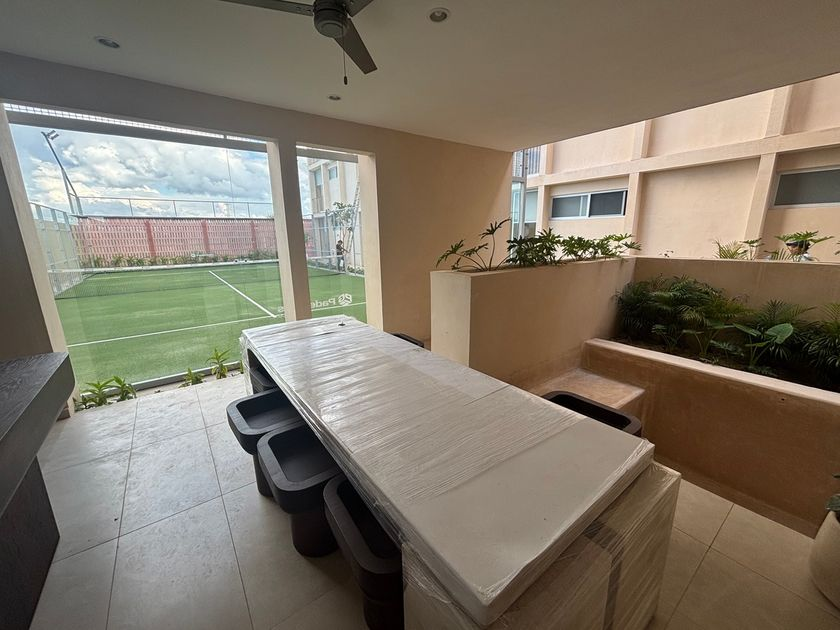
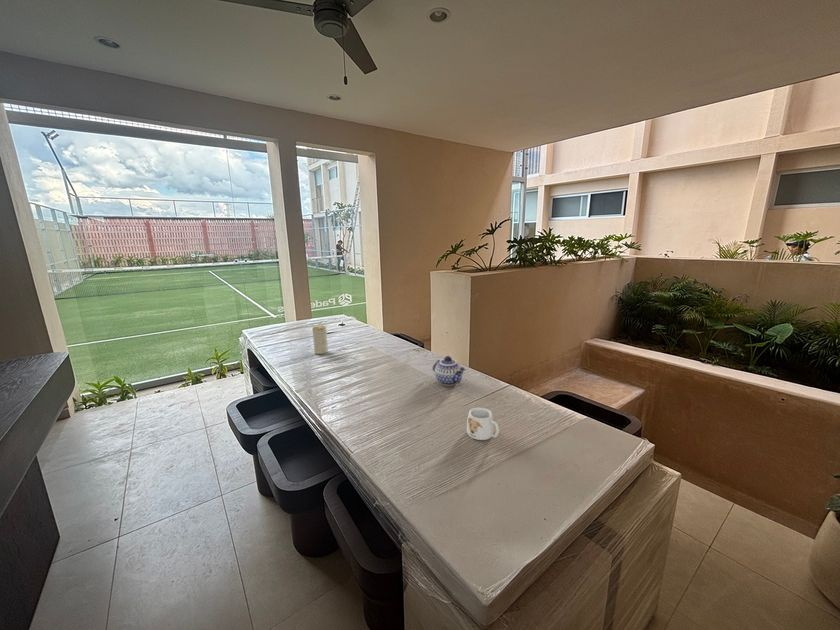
+ mug (483, 425)
+ candle (320, 339)
+ teapot (448, 369)
